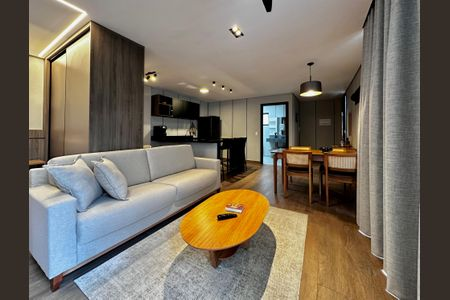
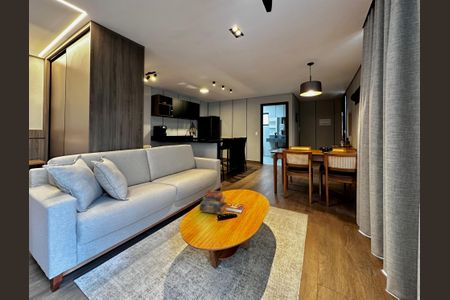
+ book (213, 200)
